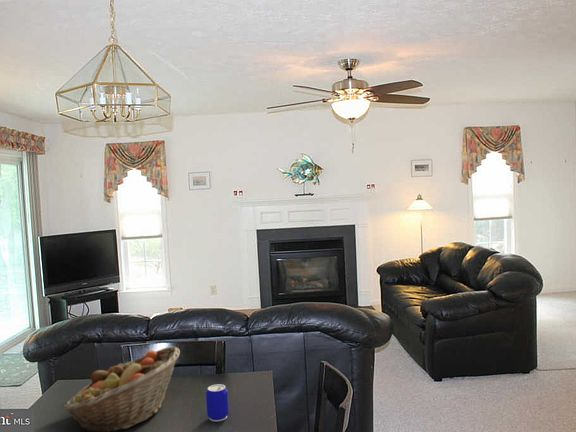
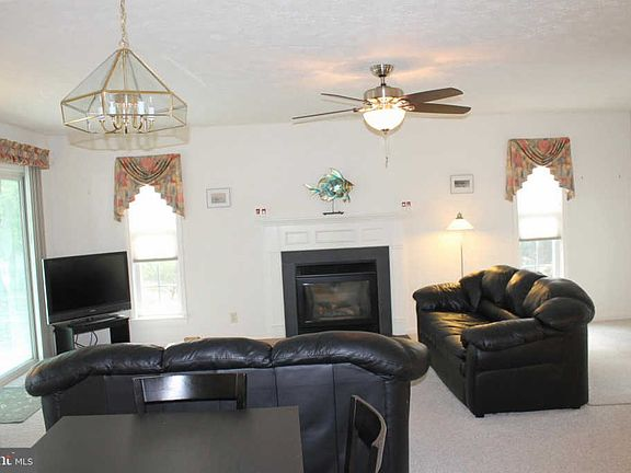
- beer can (217, 401)
- fruit basket (126, 385)
